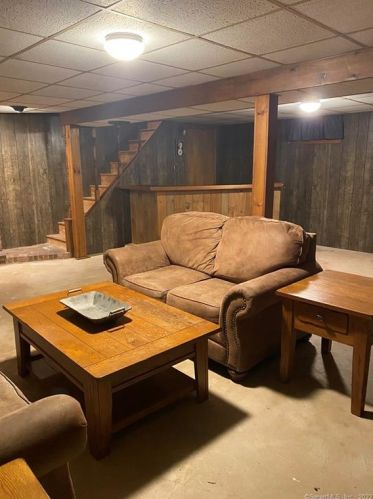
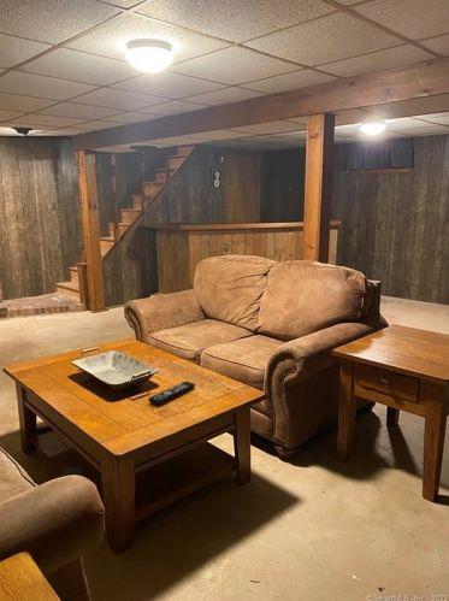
+ remote control (172, 393)
